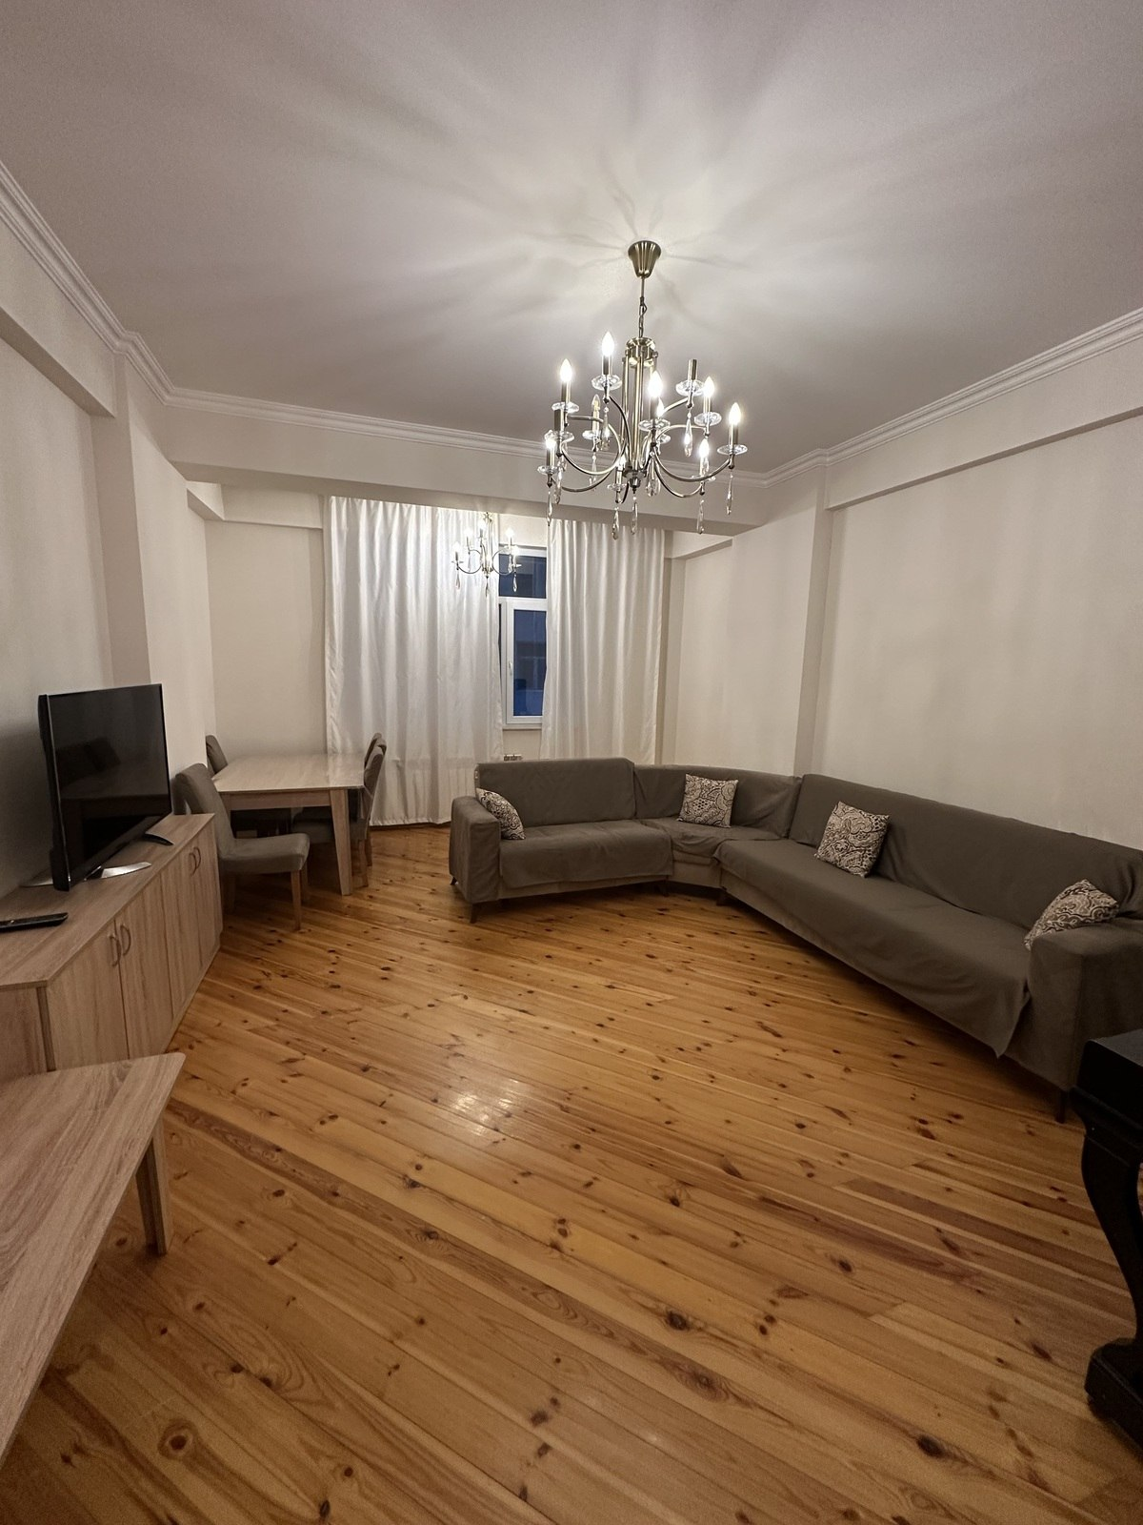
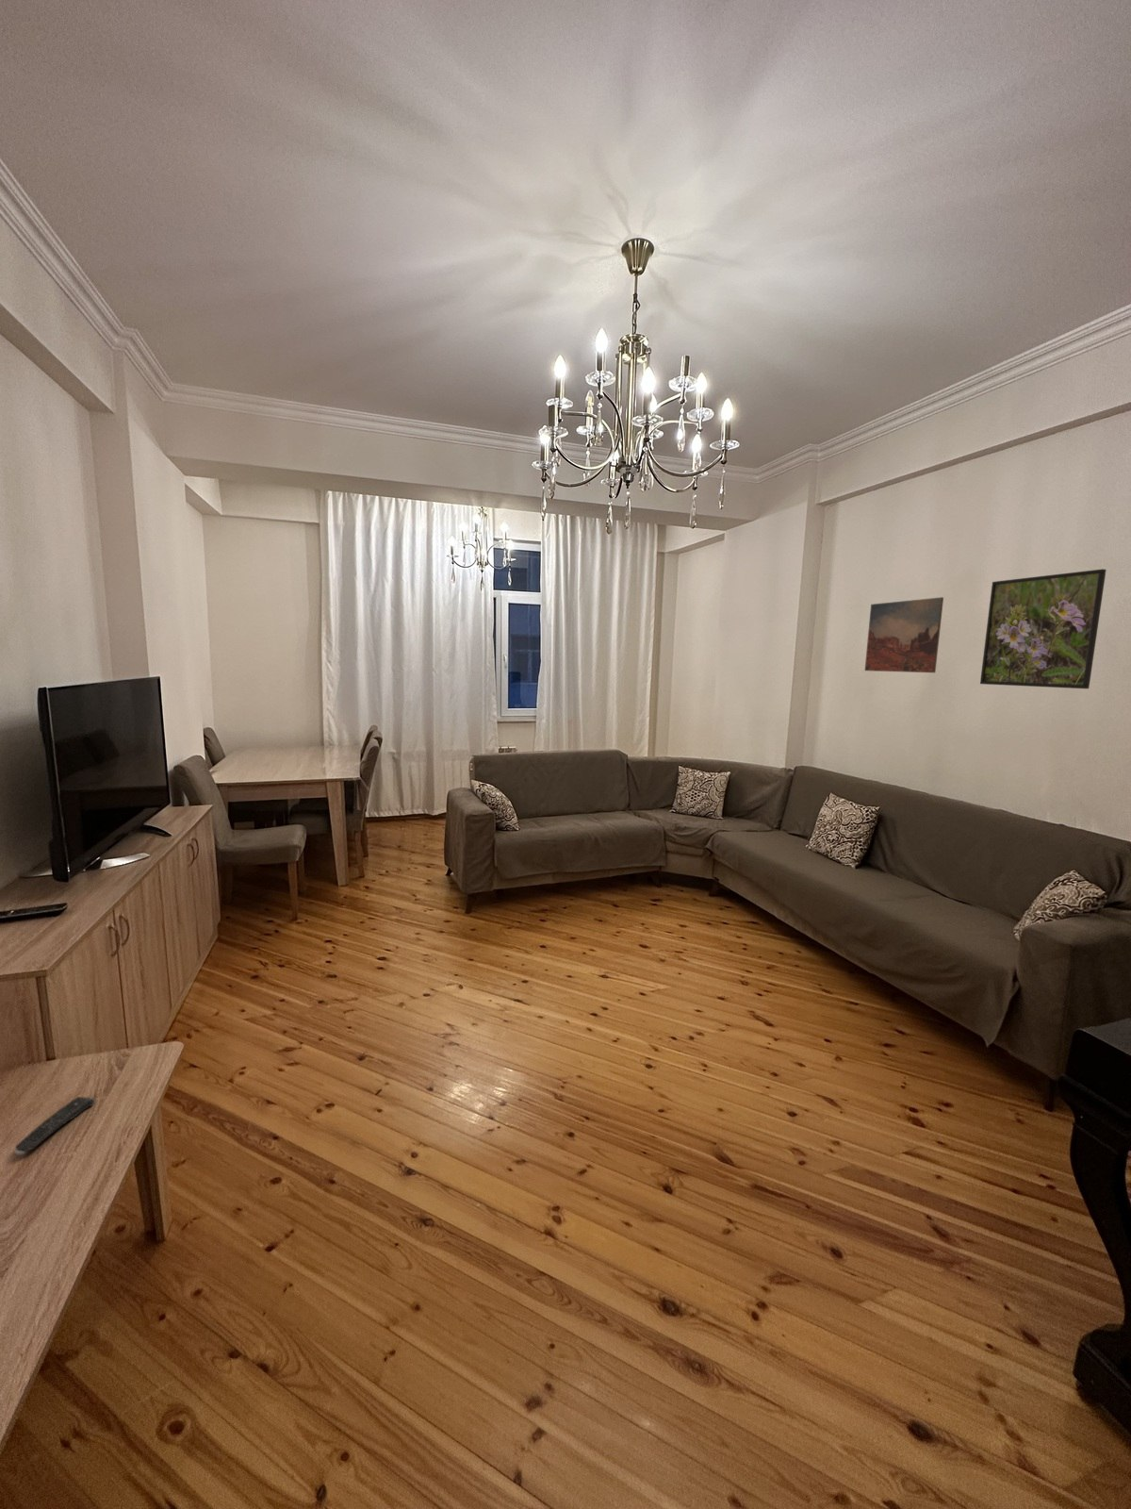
+ wall art (901, 637)
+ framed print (1037, 631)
+ remote control (53, 1124)
